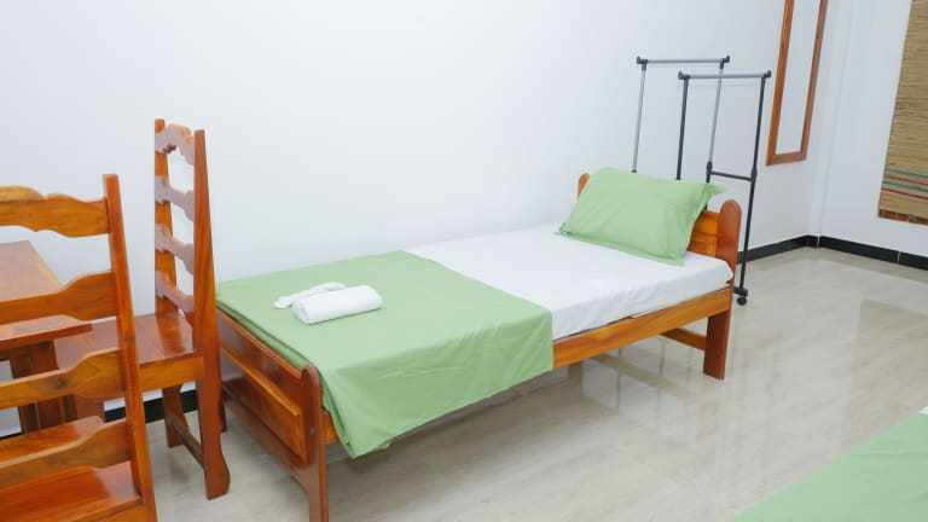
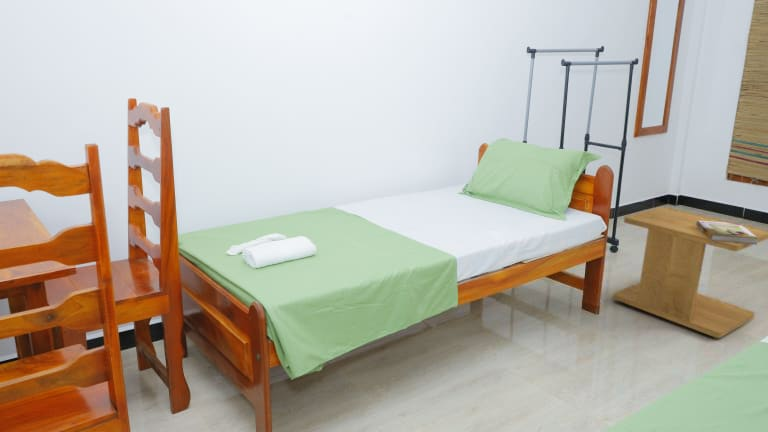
+ side table (688, 267)
+ book (725, 231)
